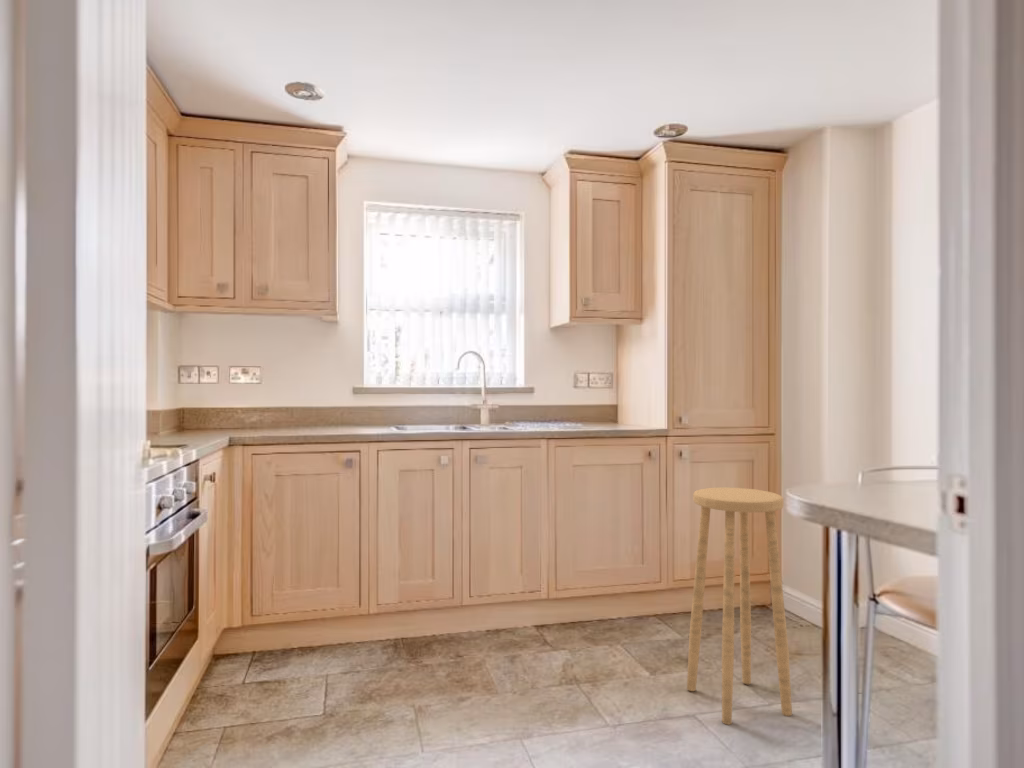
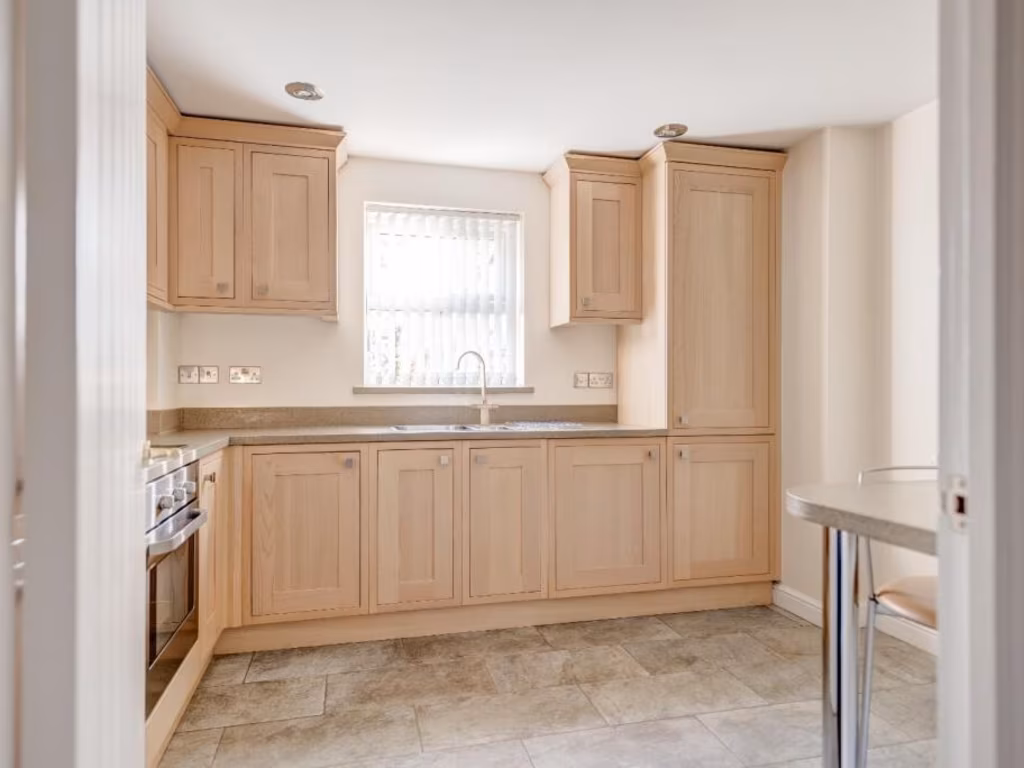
- stool (740, 597)
